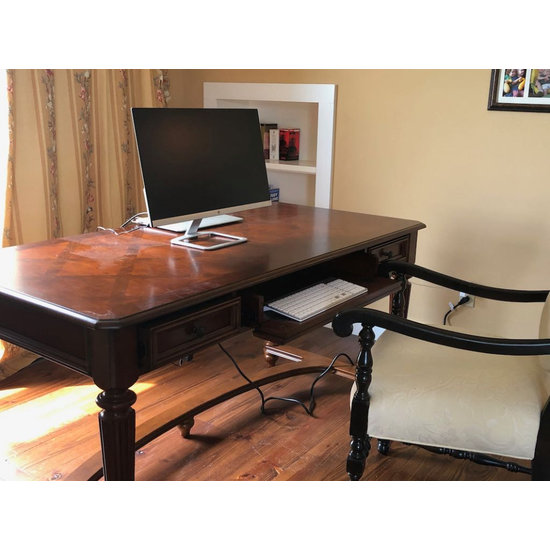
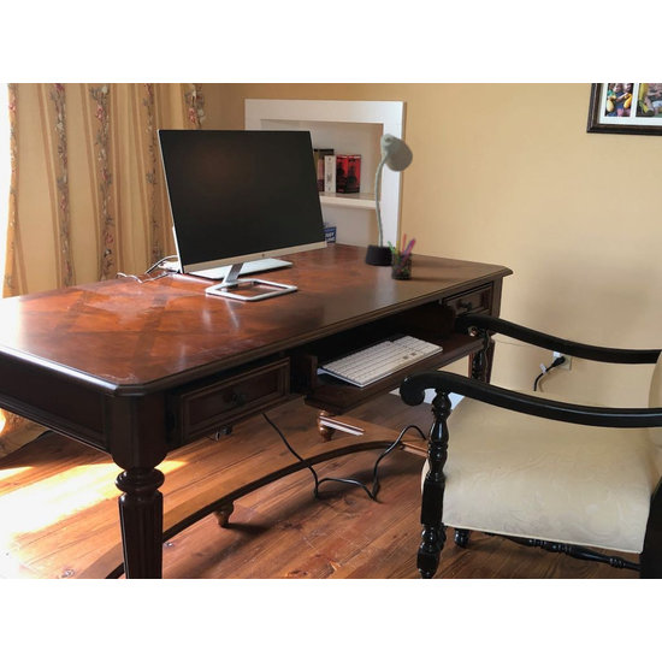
+ pen holder (400, 255)
+ desk lamp (378, 197)
